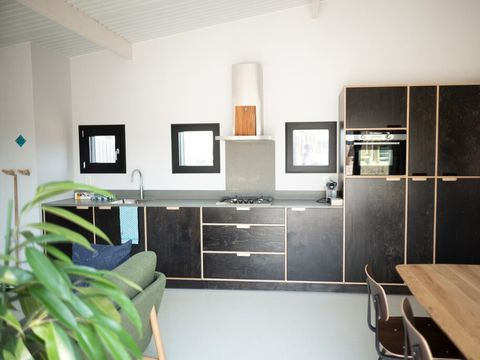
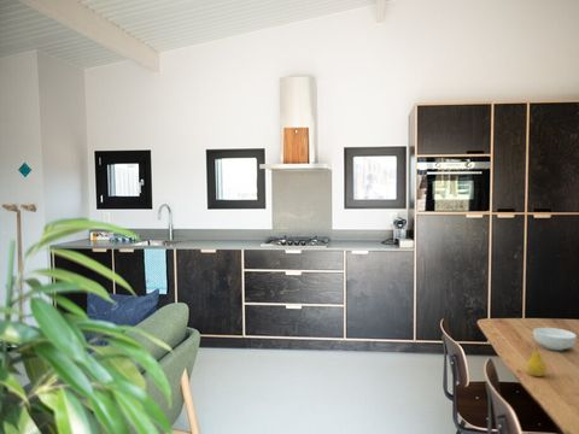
+ fruit (536, 359)
+ cereal bowl (554, 339)
